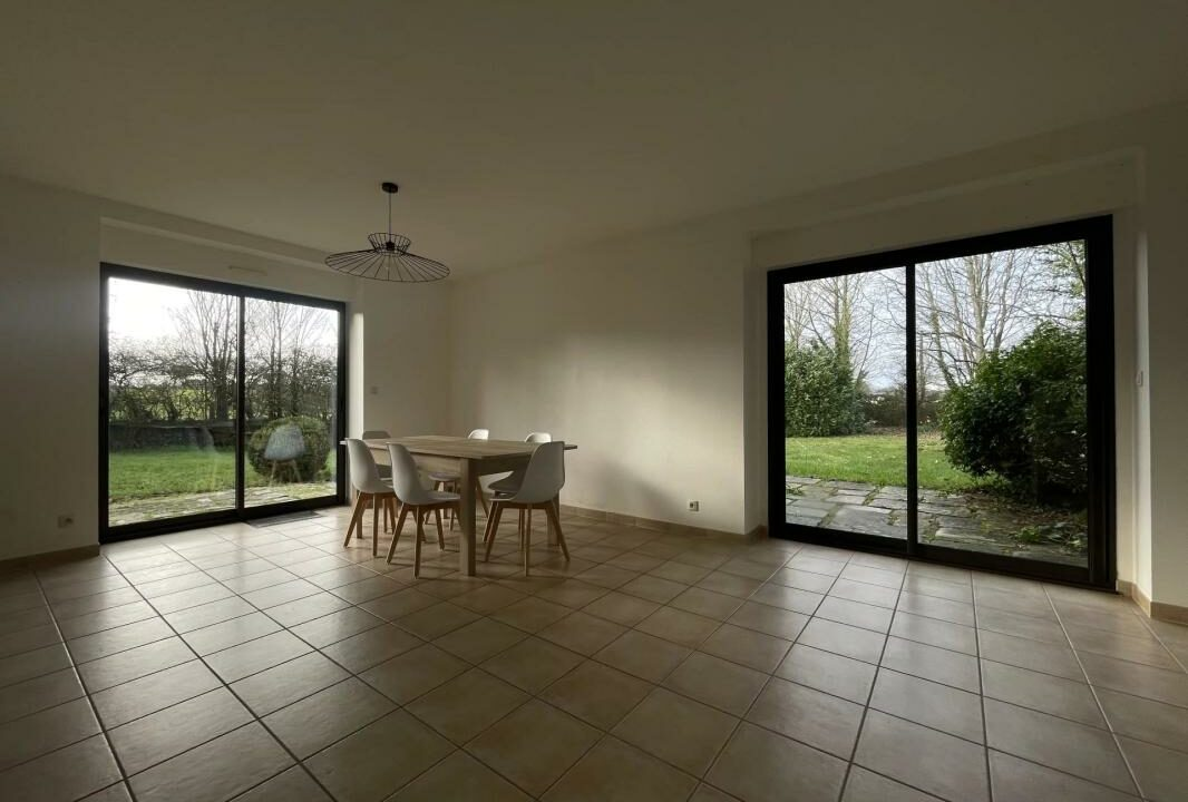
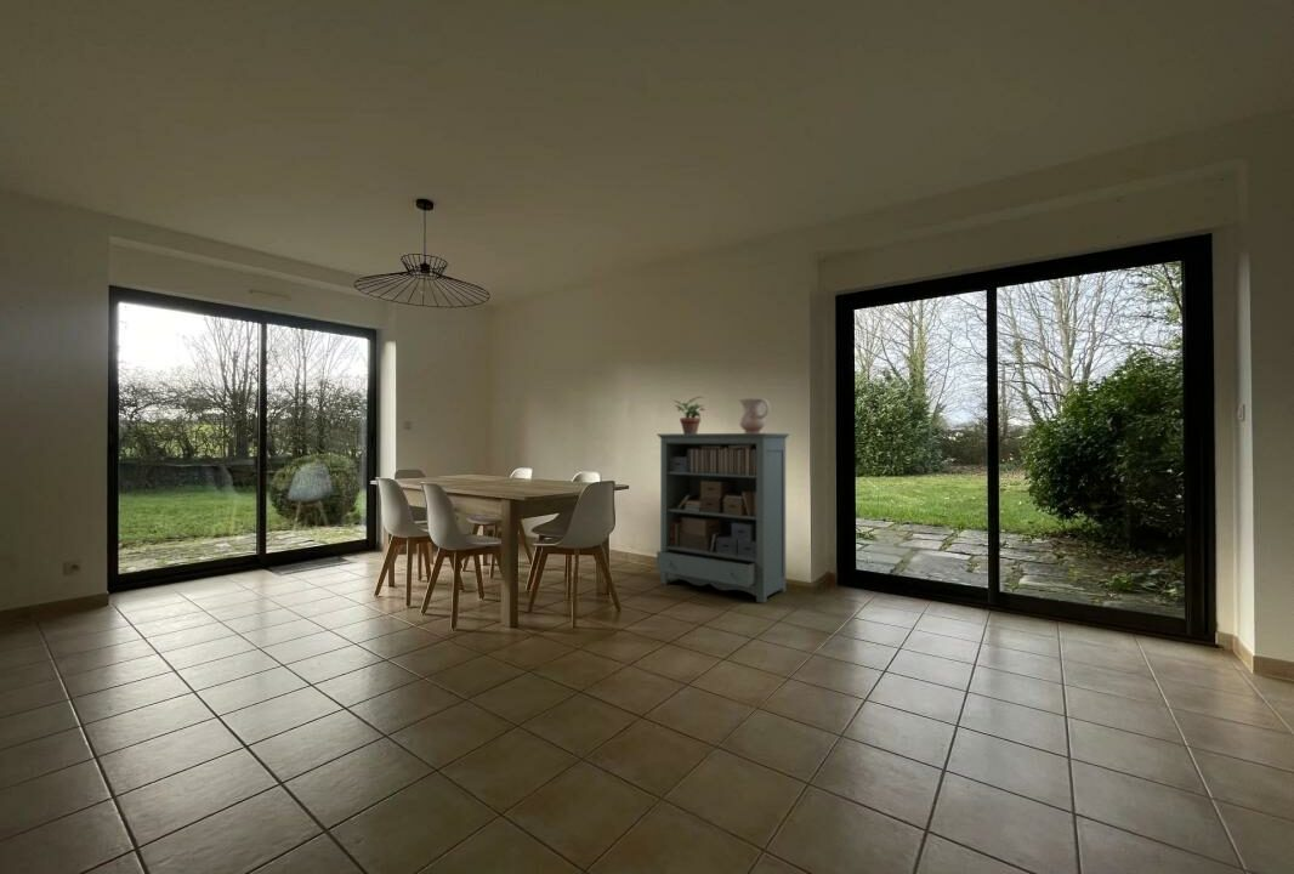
+ potted plant (686, 414)
+ bookshelf (716, 511)
+ ceramic jug (755, 415)
